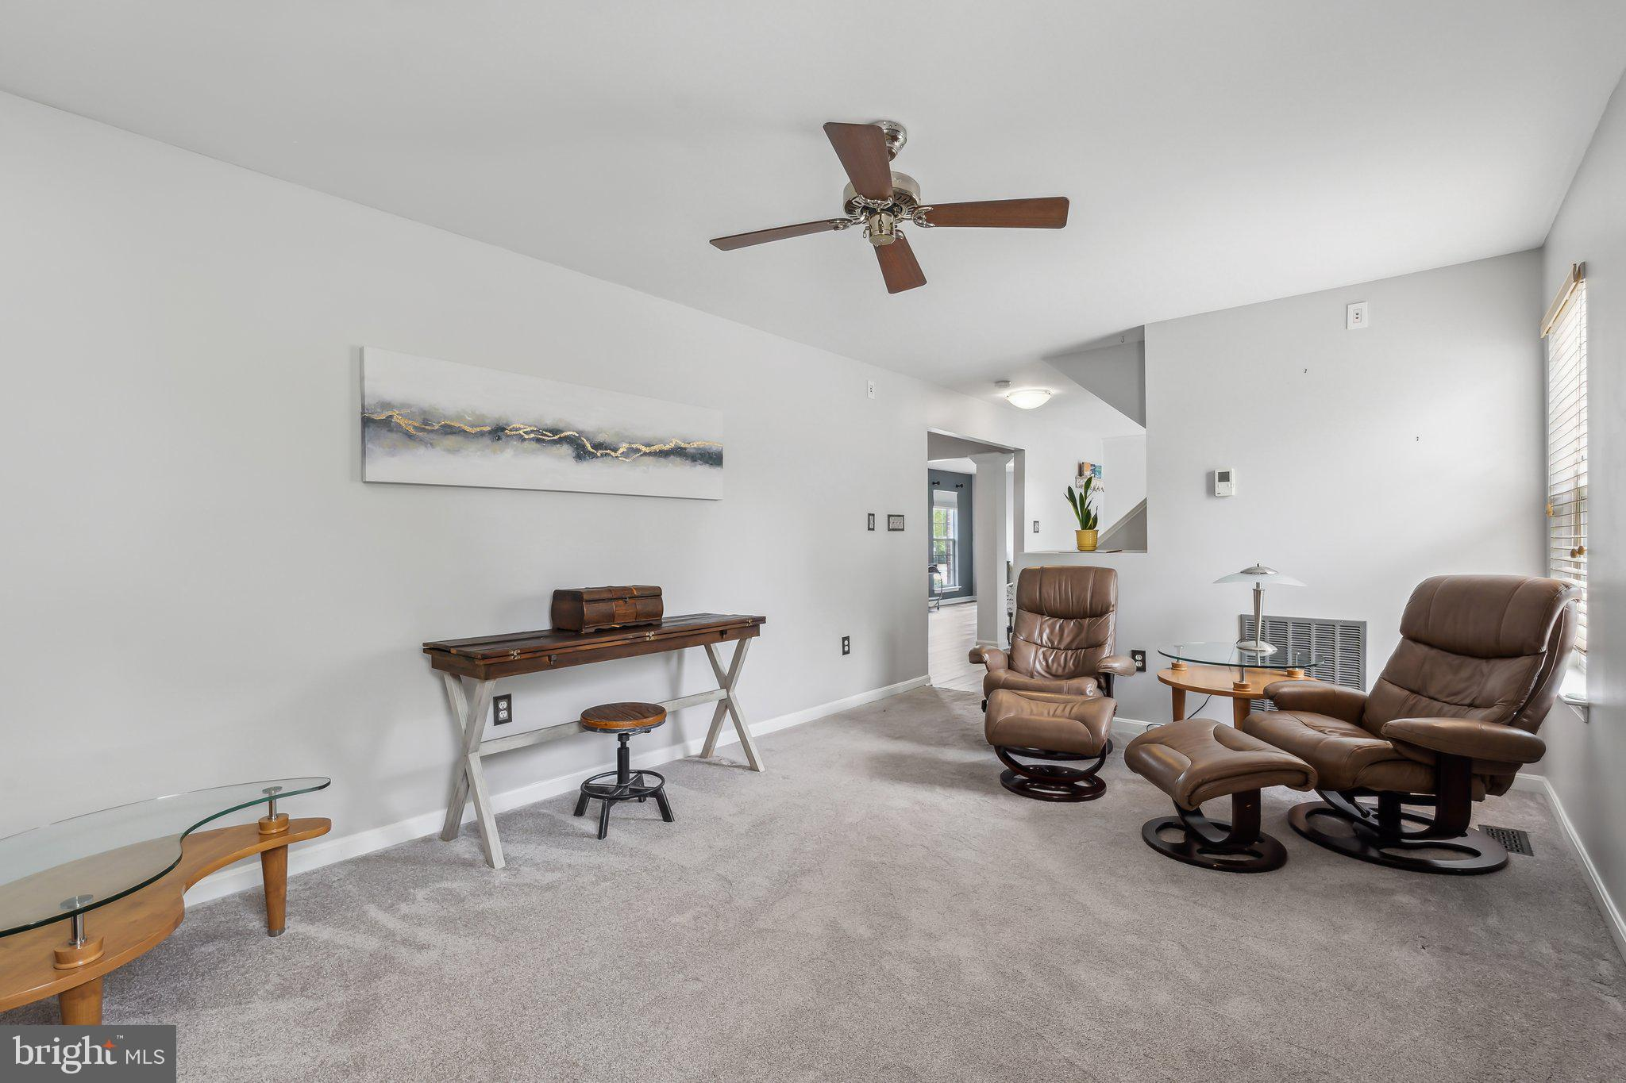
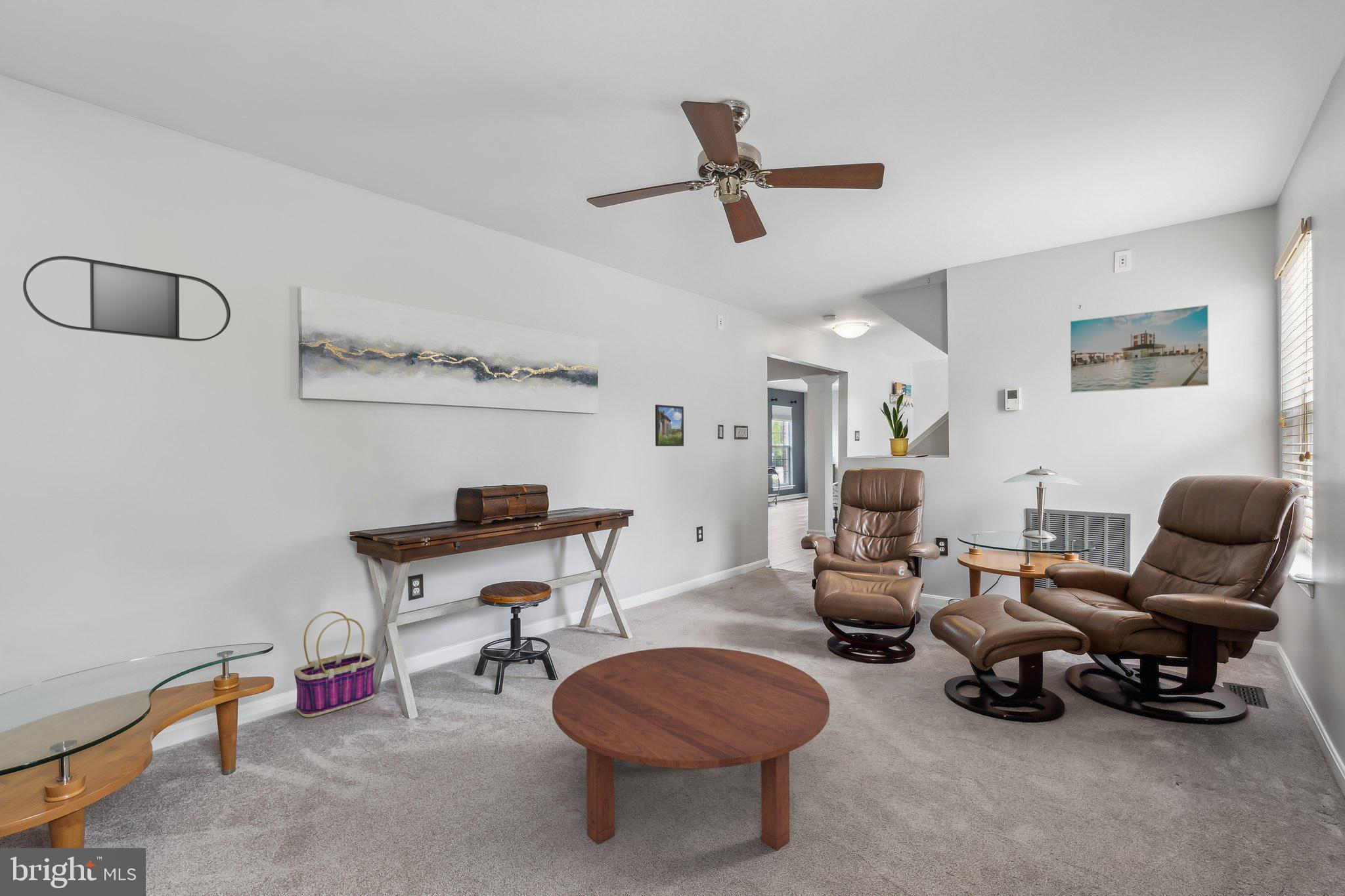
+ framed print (1136, 351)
+ coffee table (690, 740)
+ home mirror (136, 301)
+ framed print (669, 425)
+ basket (336, 659)
